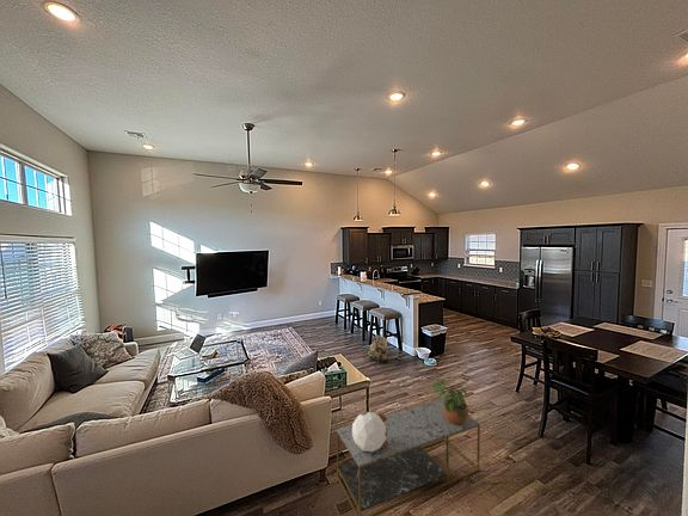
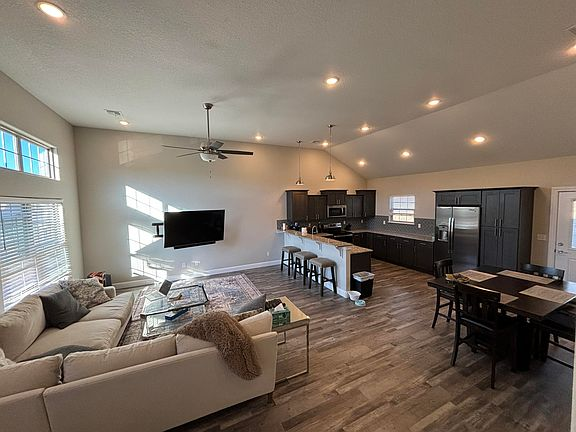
- coffee table (408, 450)
- backpack (377, 346)
- potted plant (450, 400)
- decorative sphere (370, 430)
